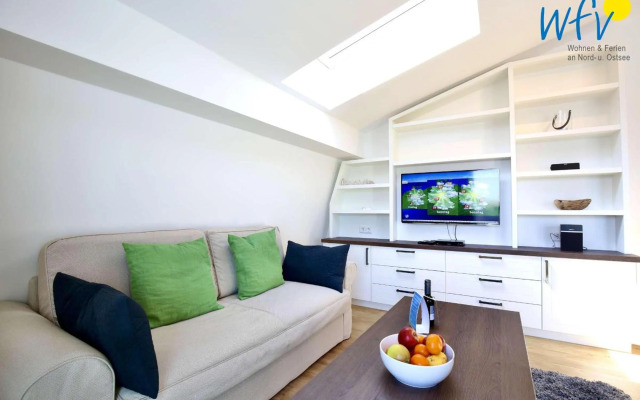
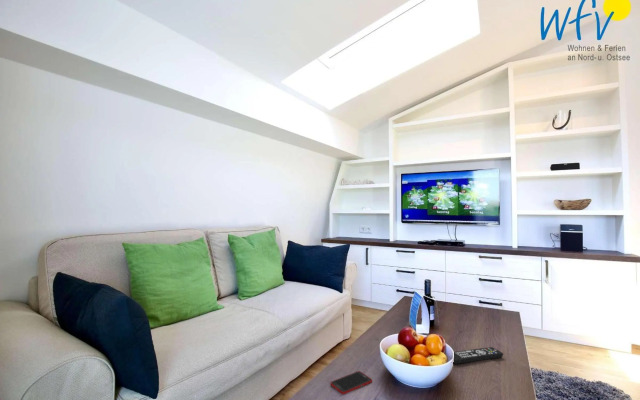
+ remote control (474, 355)
+ cell phone (351, 382)
